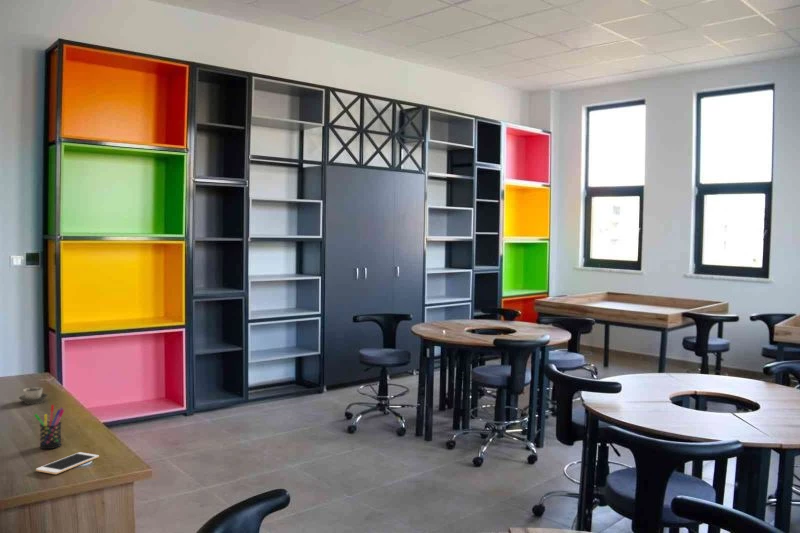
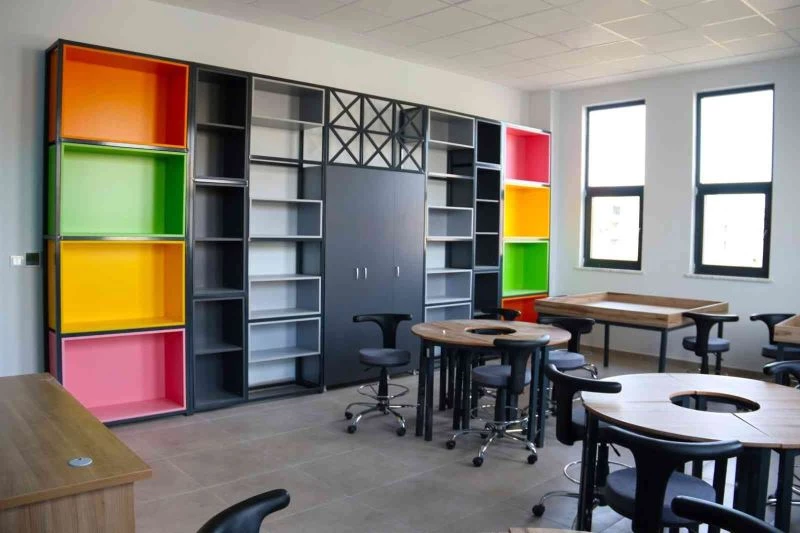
- cup (33, 395)
- cell phone (68, 462)
- pen holder (48, 426)
